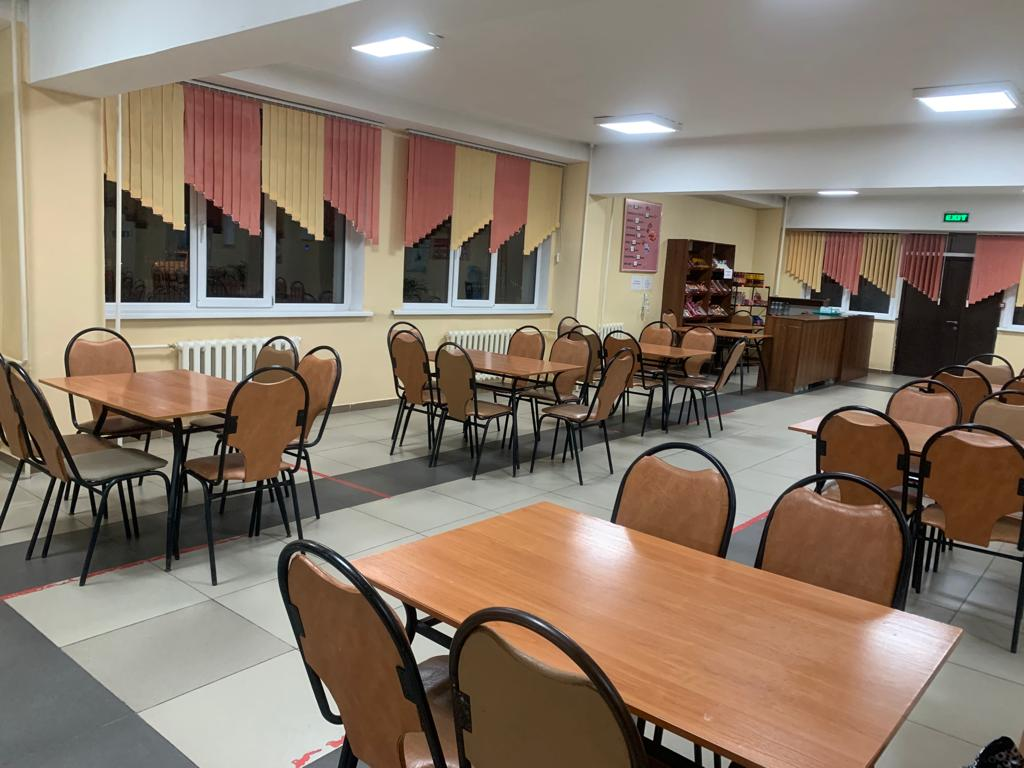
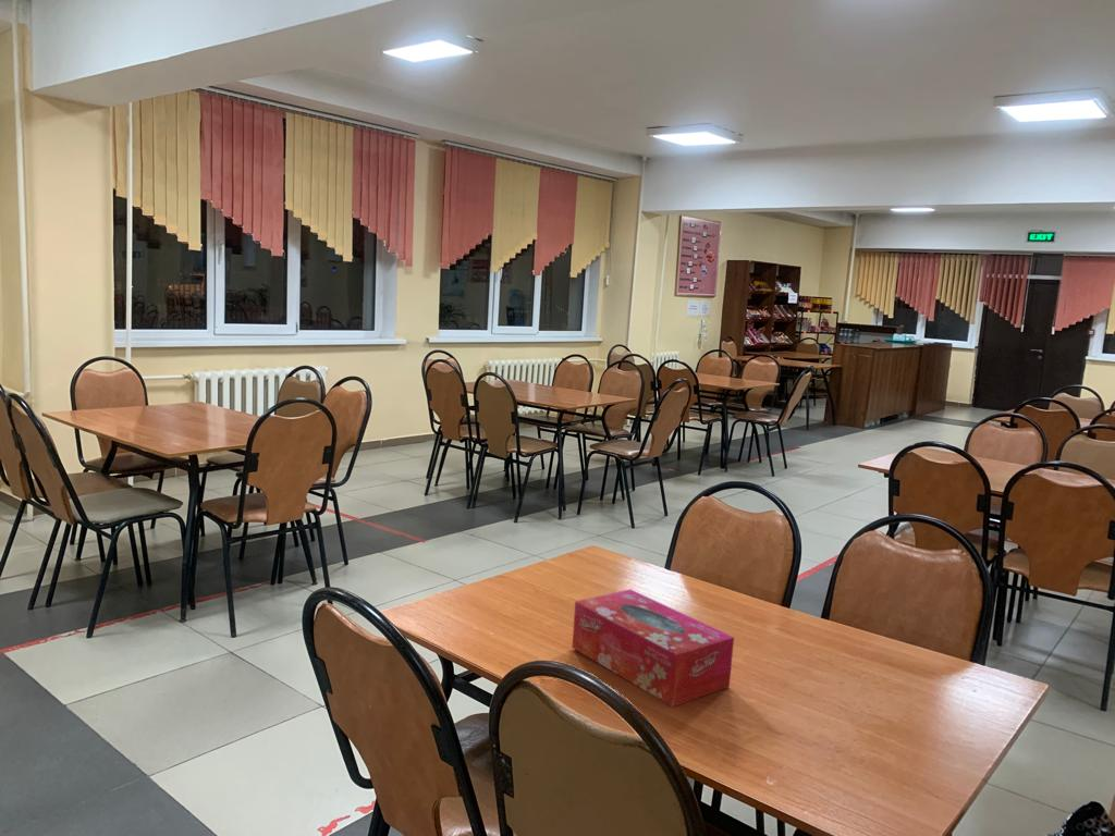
+ tissue box (649, 642)
